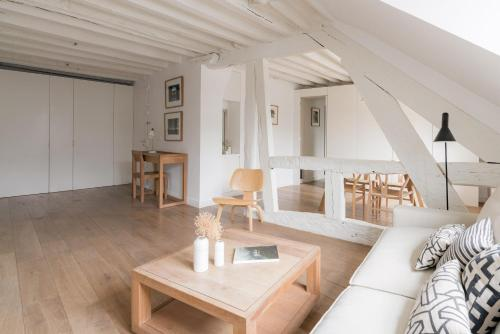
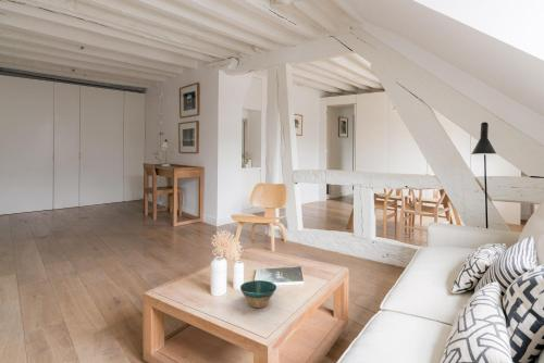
+ bowl (258, 295)
